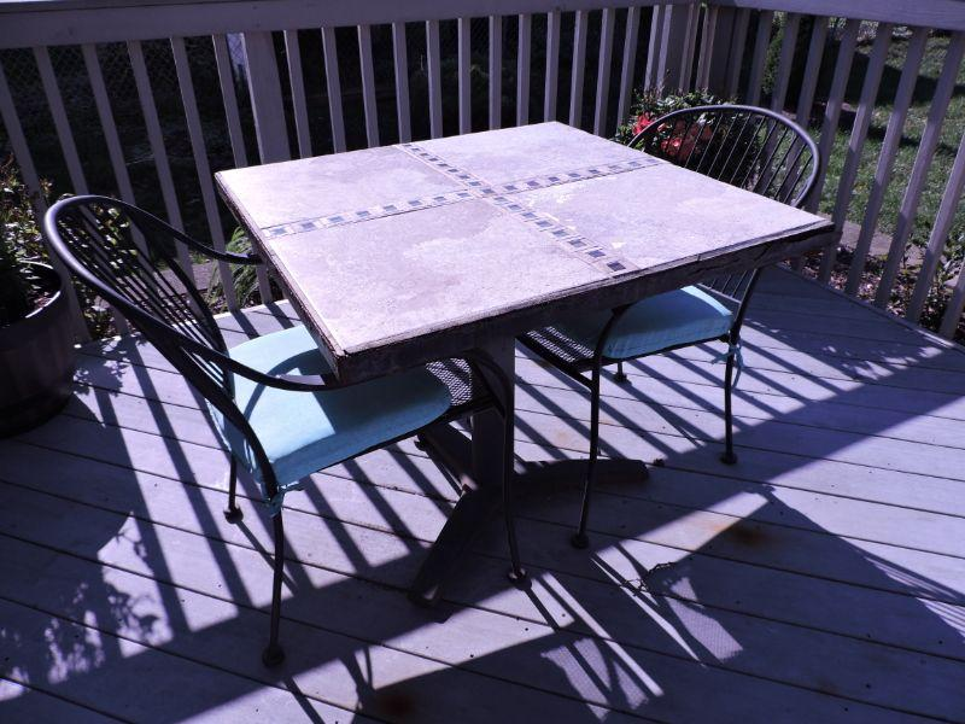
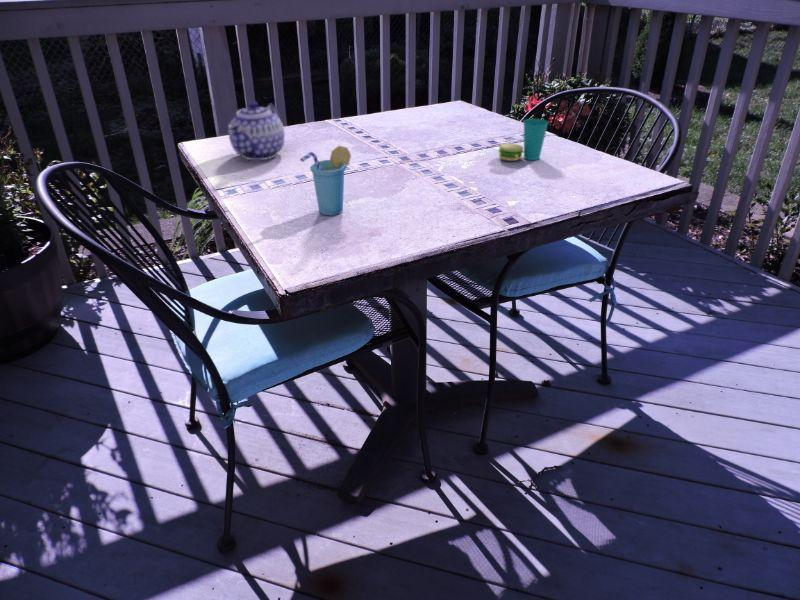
+ cup (524, 140)
+ cup (326, 180)
+ teapot (256, 128)
